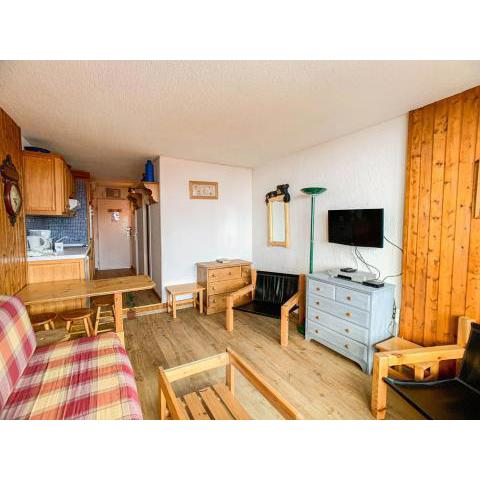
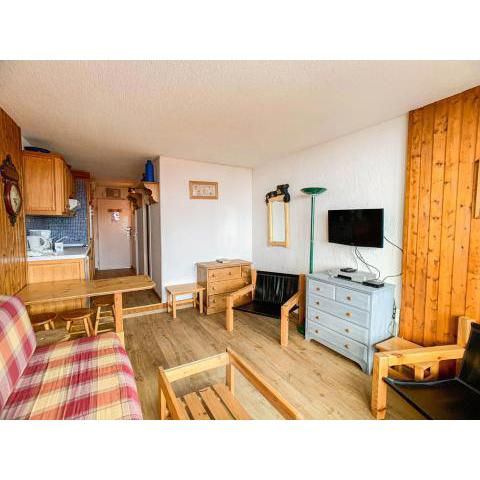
- potted plant (131, 304)
